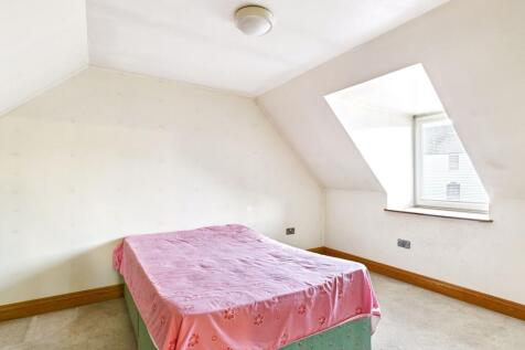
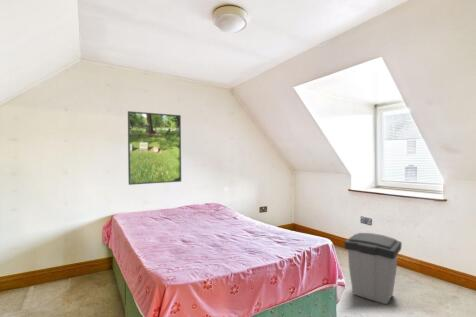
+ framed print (155, 148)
+ trash can (372, 266)
